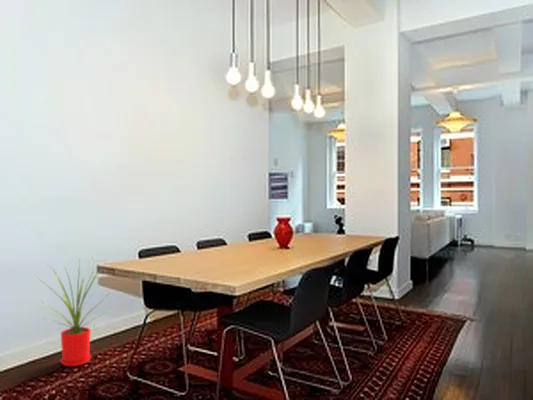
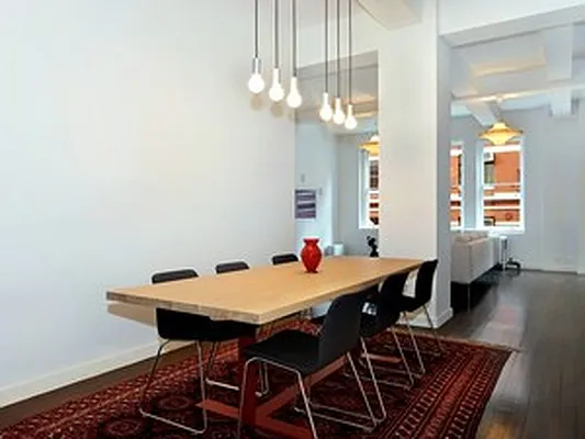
- house plant (74, 311)
